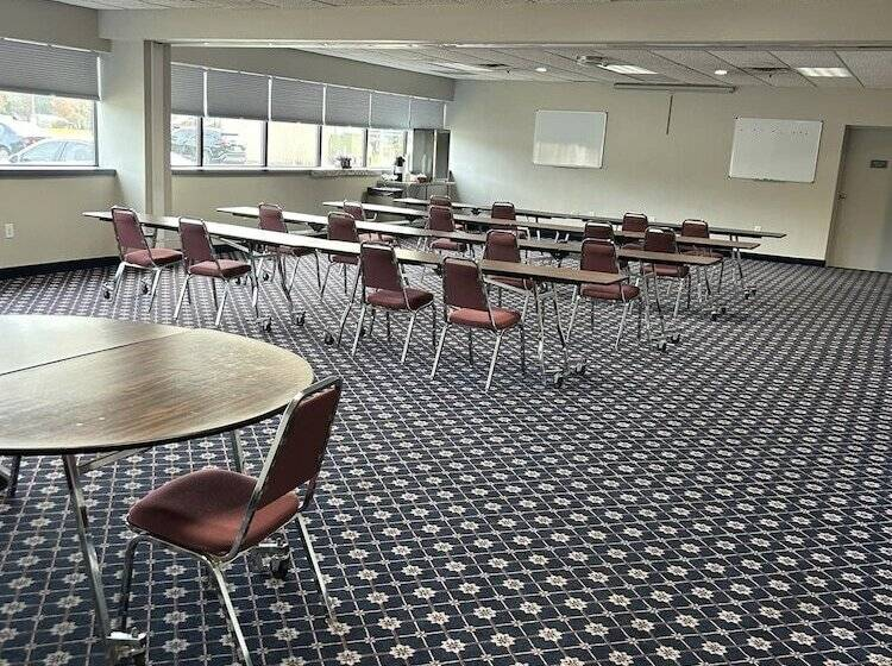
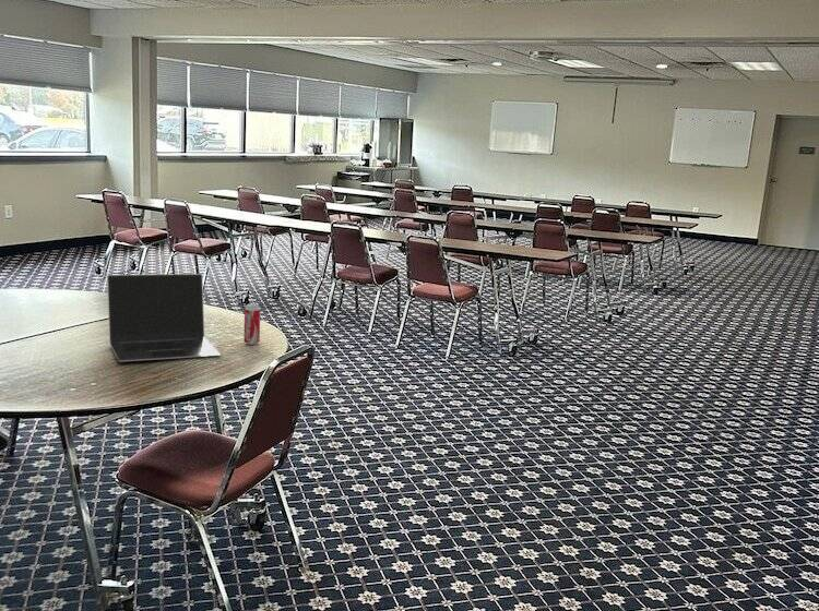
+ laptop (163, 314)
+ beverage can (251, 324)
